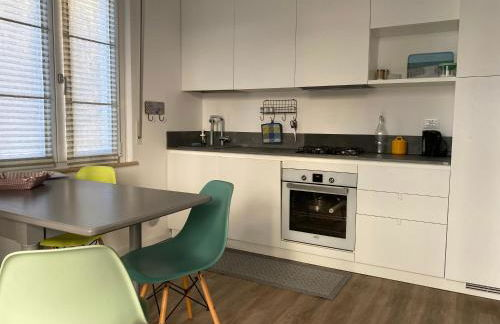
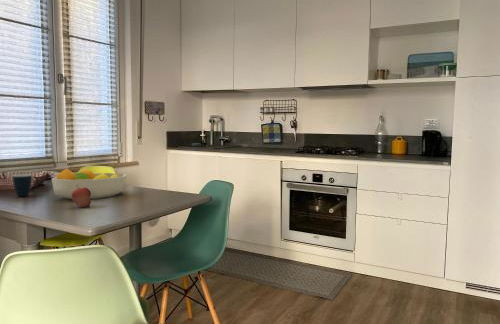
+ fruit (81, 196)
+ mug (26, 185)
+ fruit bowl (91, 181)
